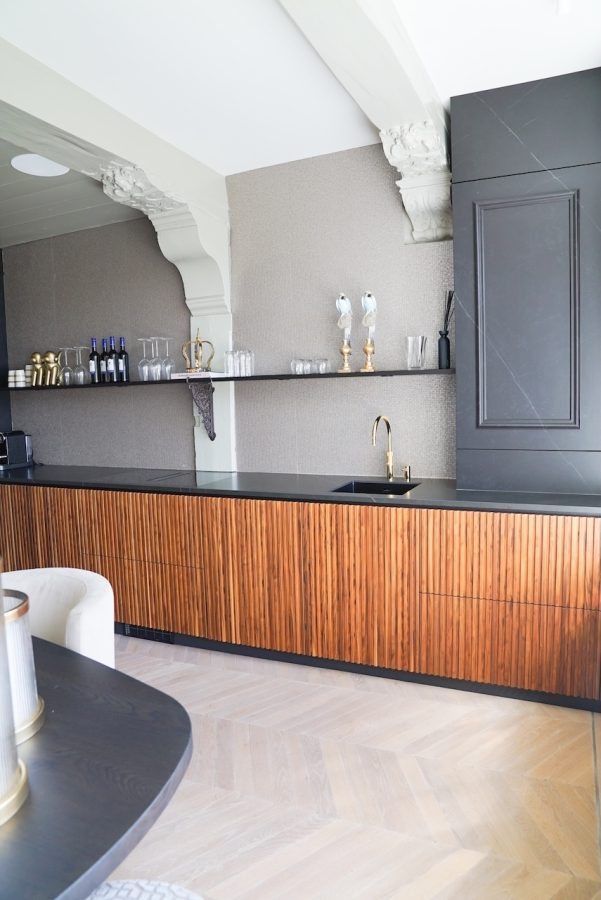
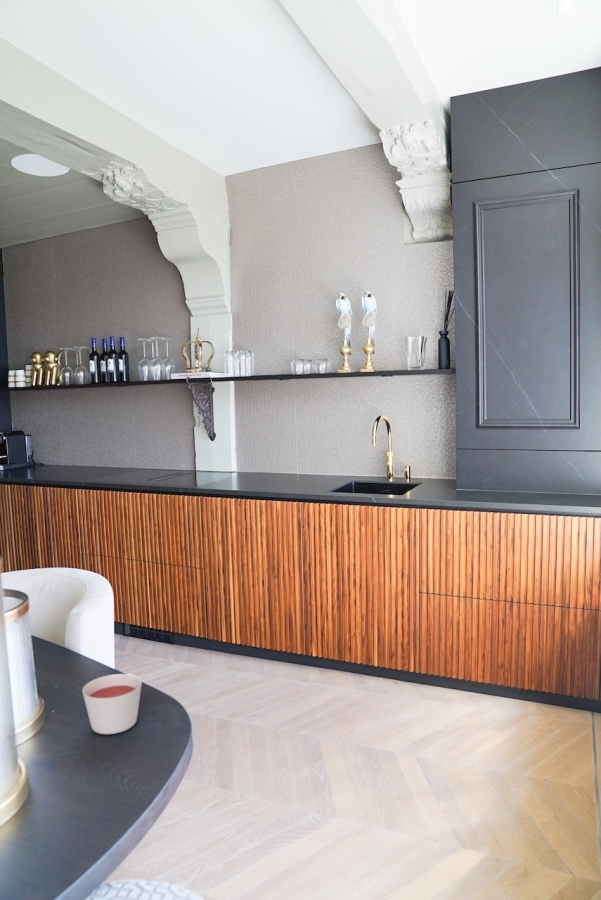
+ candle (113, 705)
